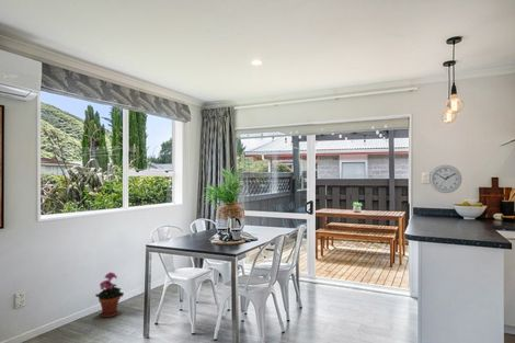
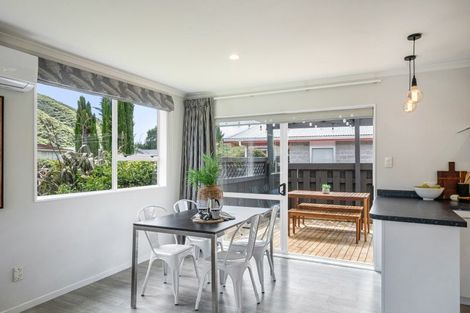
- potted plant (108, 293)
- wall clock (445, 179)
